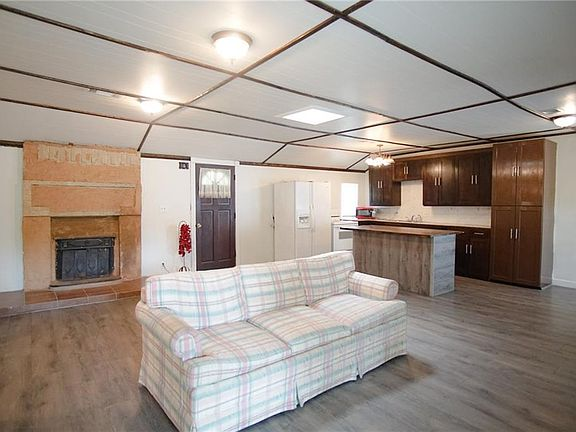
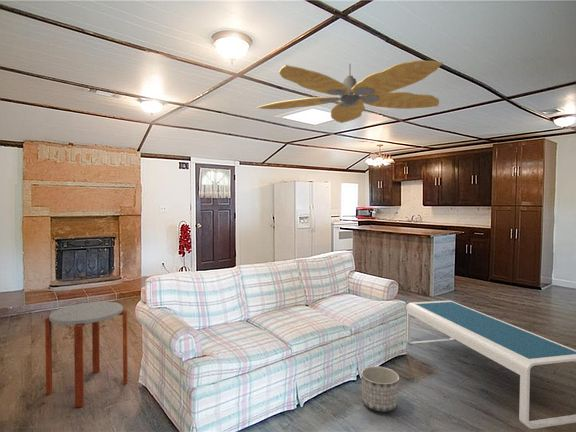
+ coffee table (480, 348)
+ ceiling fan (346, 85)
+ side table (92, 348)
+ planter (379, 389)
